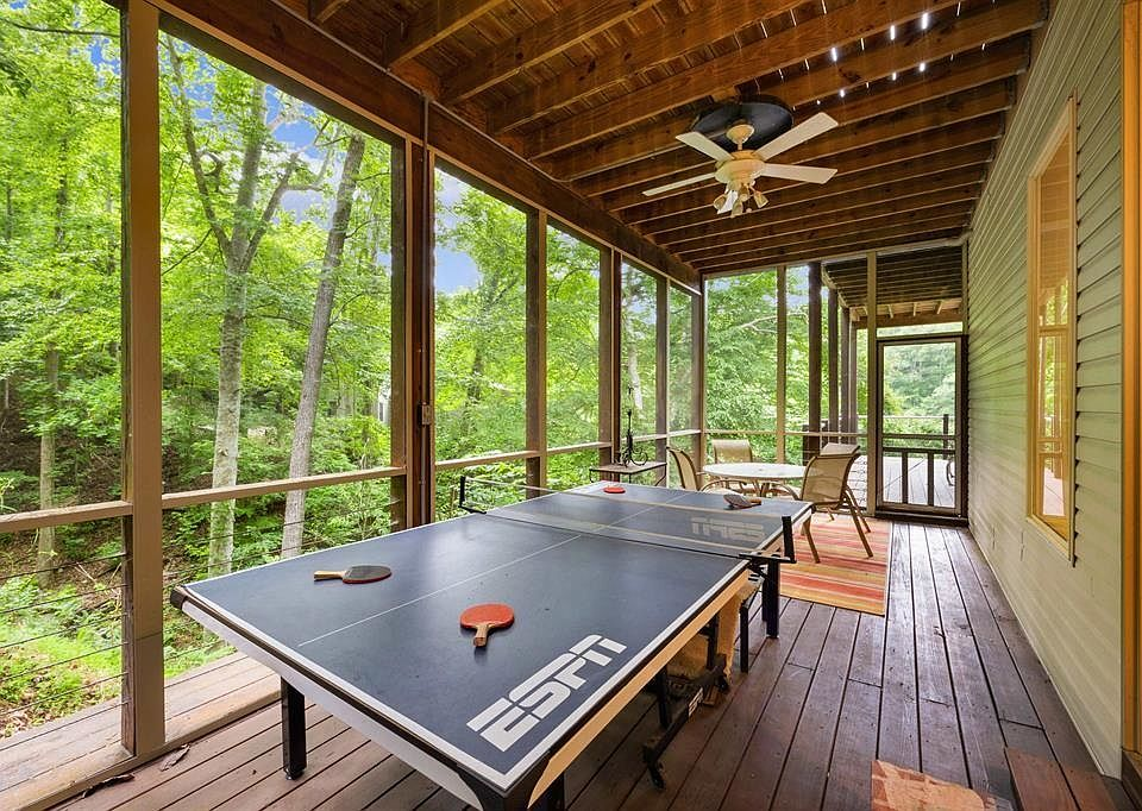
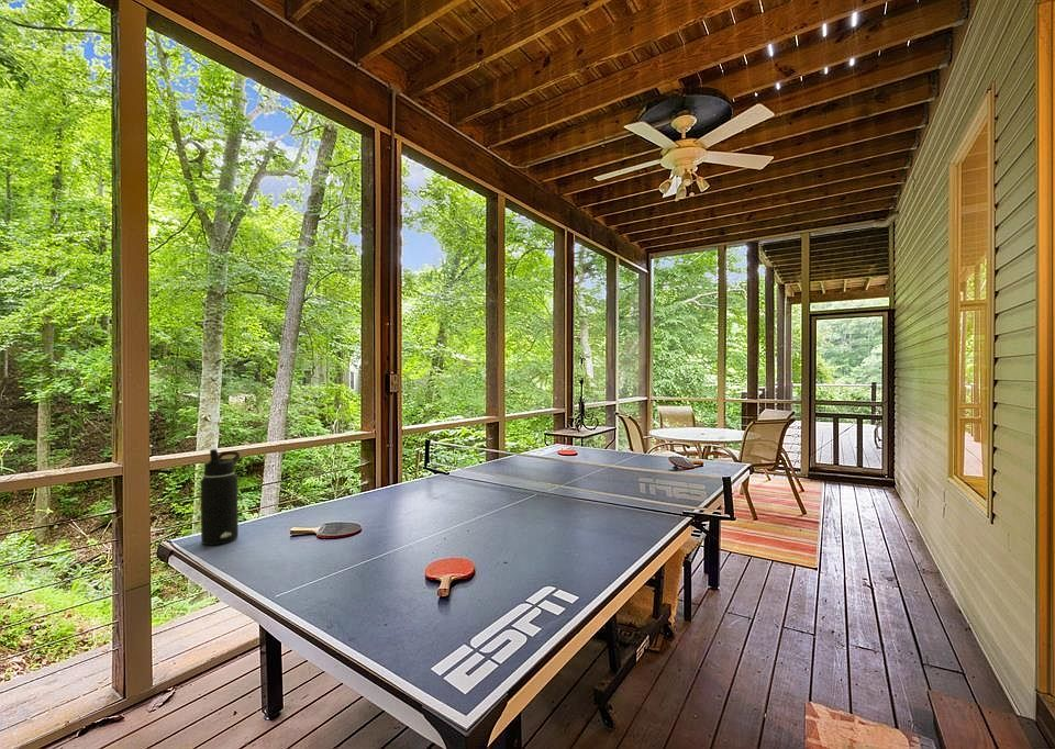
+ water bottle (222, 492)
